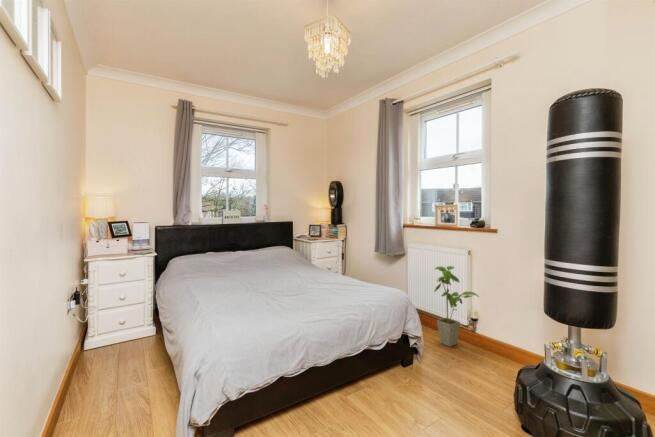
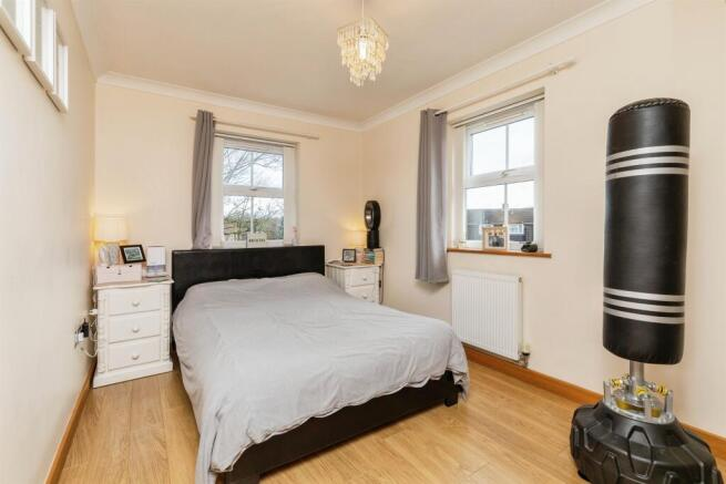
- house plant (451, 306)
